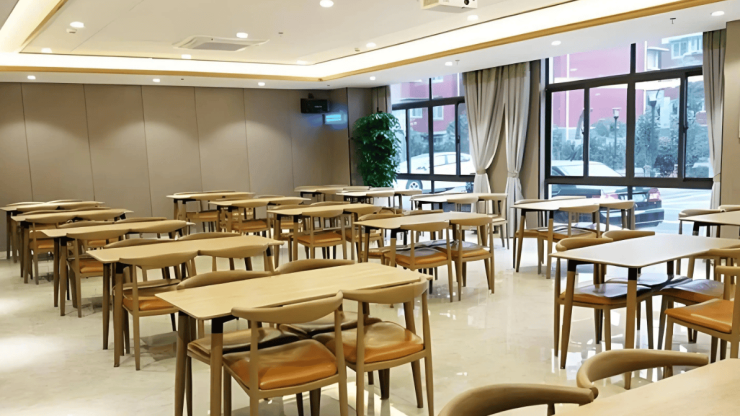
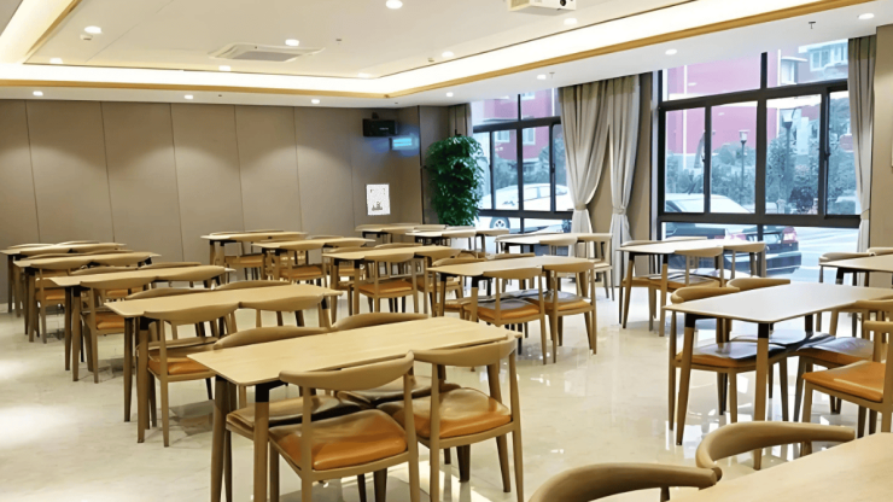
+ wall art (378, 199)
